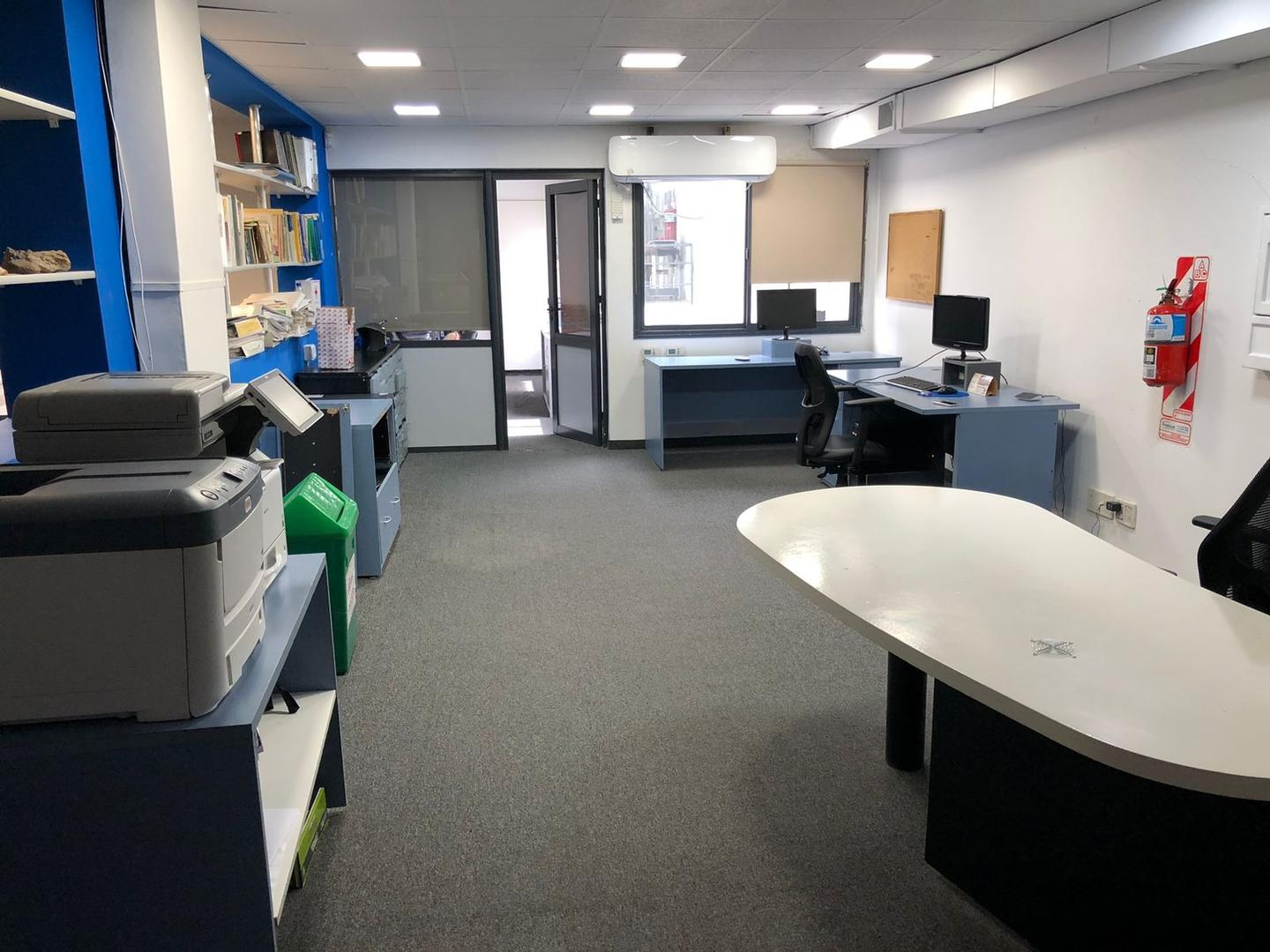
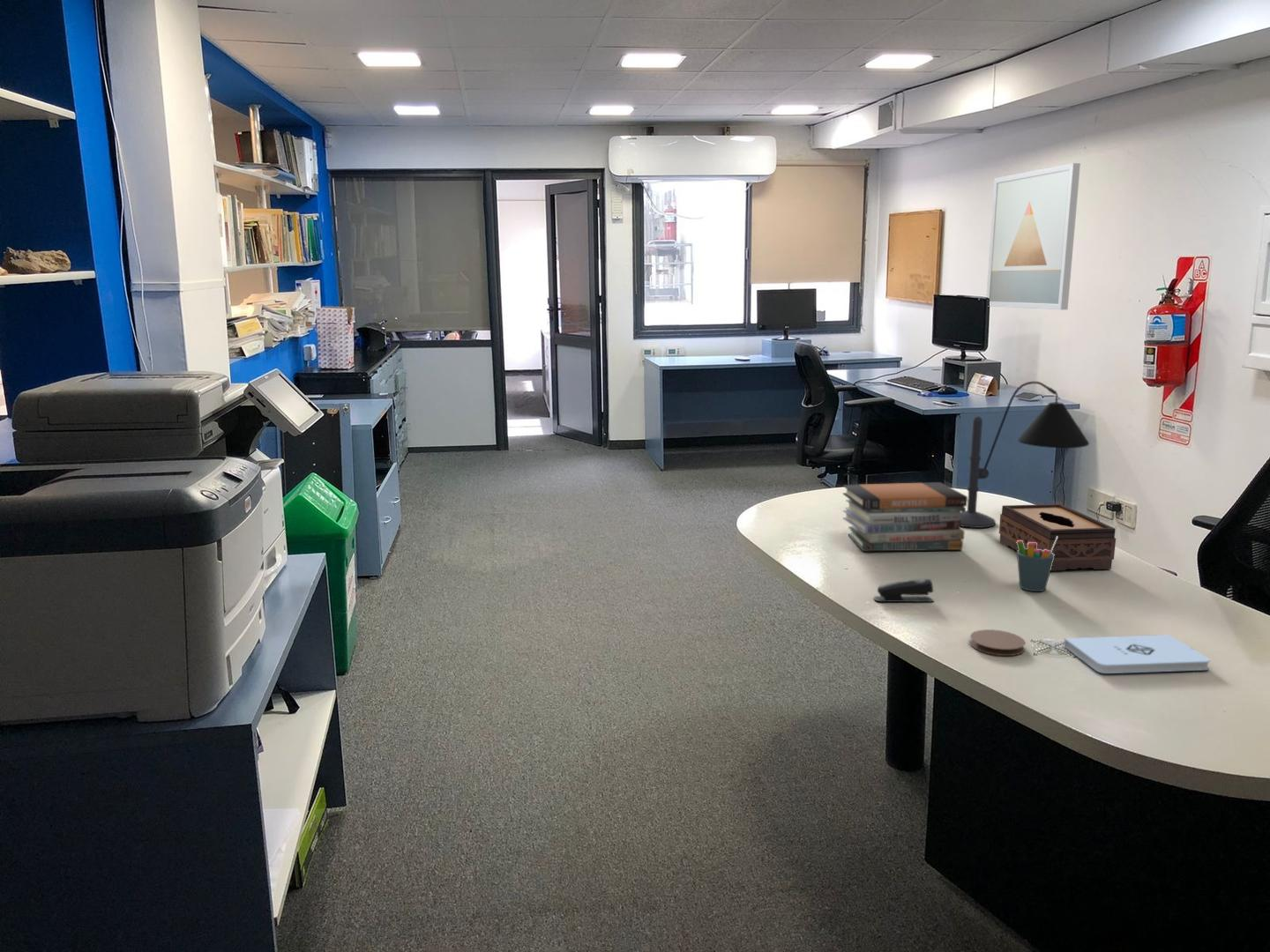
+ pen holder (1035, 561)
+ stapler (904, 590)
+ notepad (1136, 653)
+ coaster (997, 642)
+ tissue box (1054, 535)
+ book stack (902, 516)
+ desk lamp (1021, 443)
+ wall art (1028, 241)
